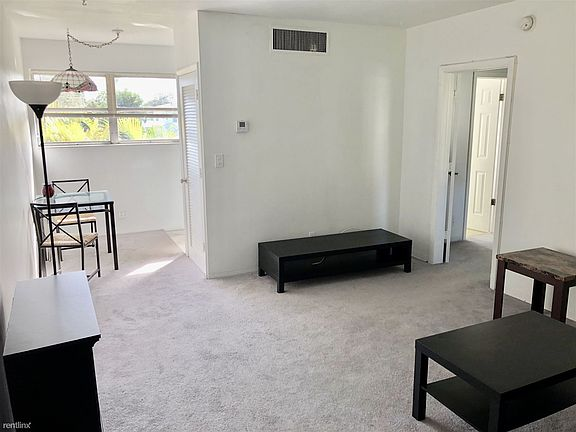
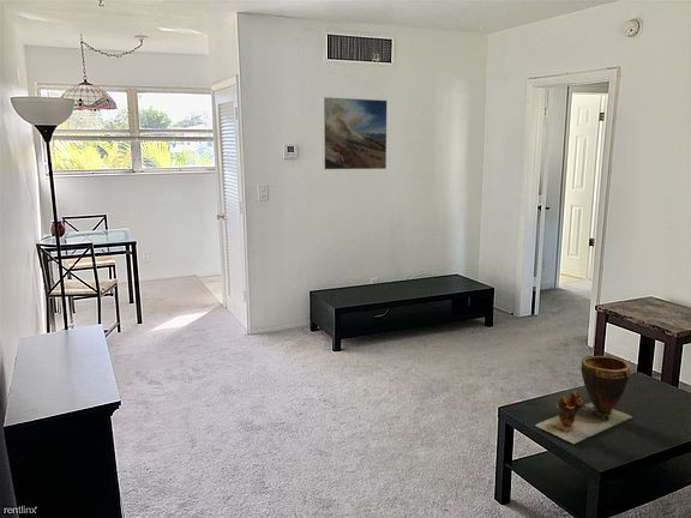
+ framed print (355, 134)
+ clay pot (588, 393)
